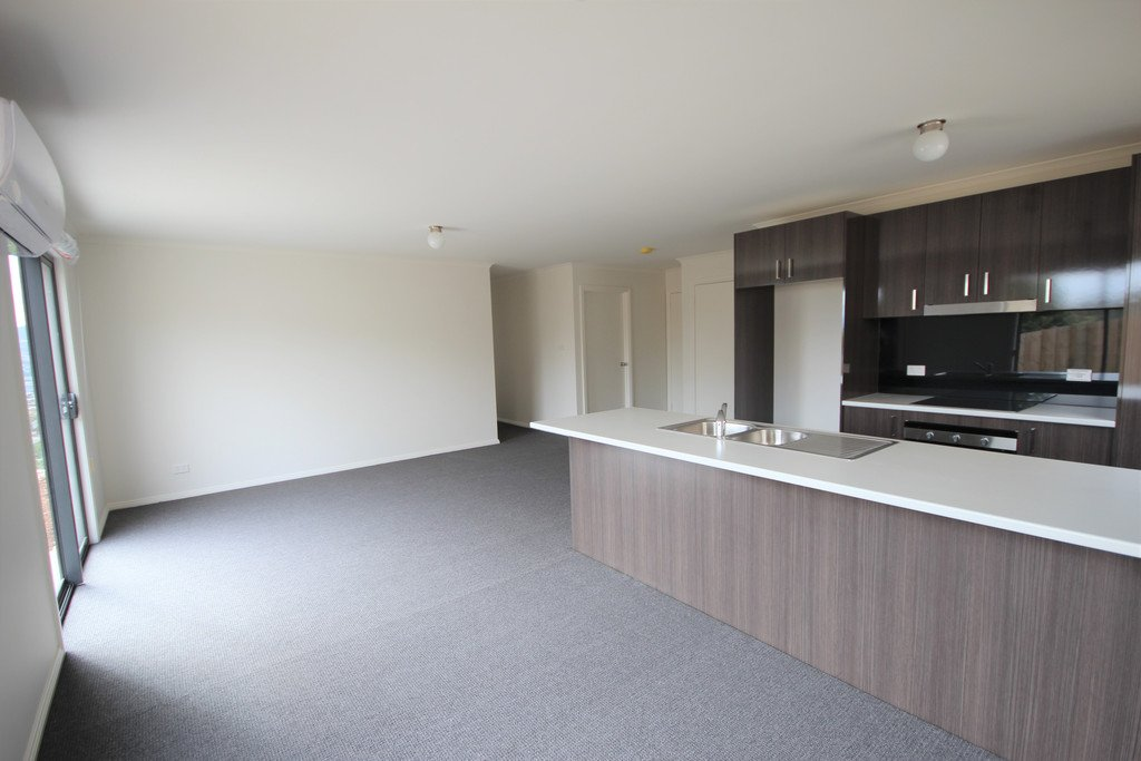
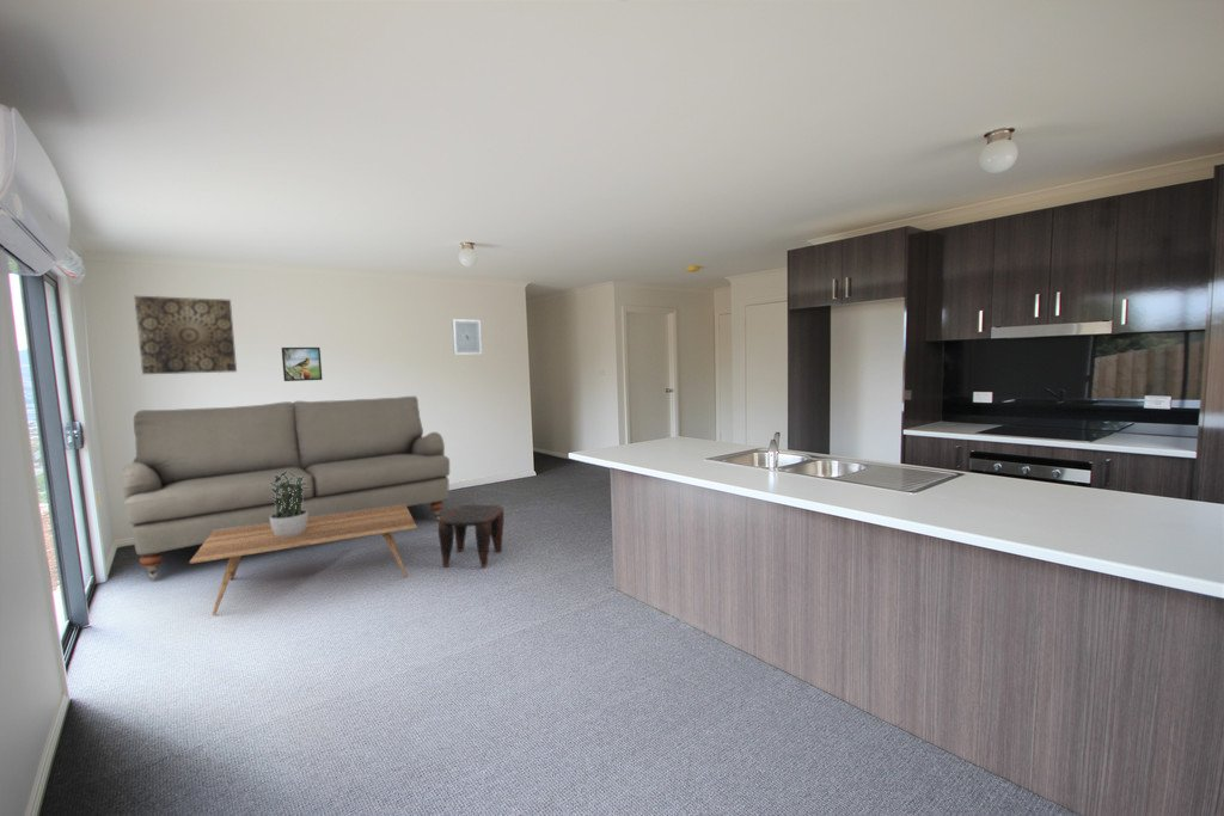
+ potted plant (289, 502)
+ wall art (466, 337)
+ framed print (301, 363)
+ sofa (302, 467)
+ coffee table (313, 544)
+ wall art (188, 336)
+ stool (476, 535)
